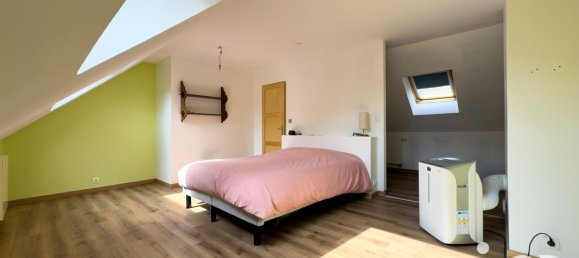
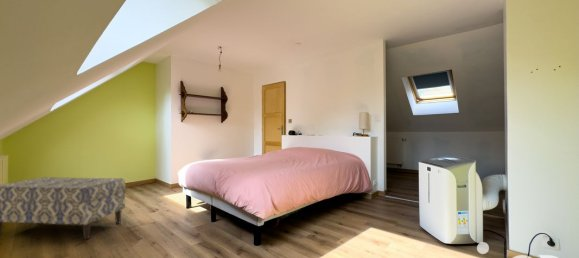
+ bench (61, 205)
